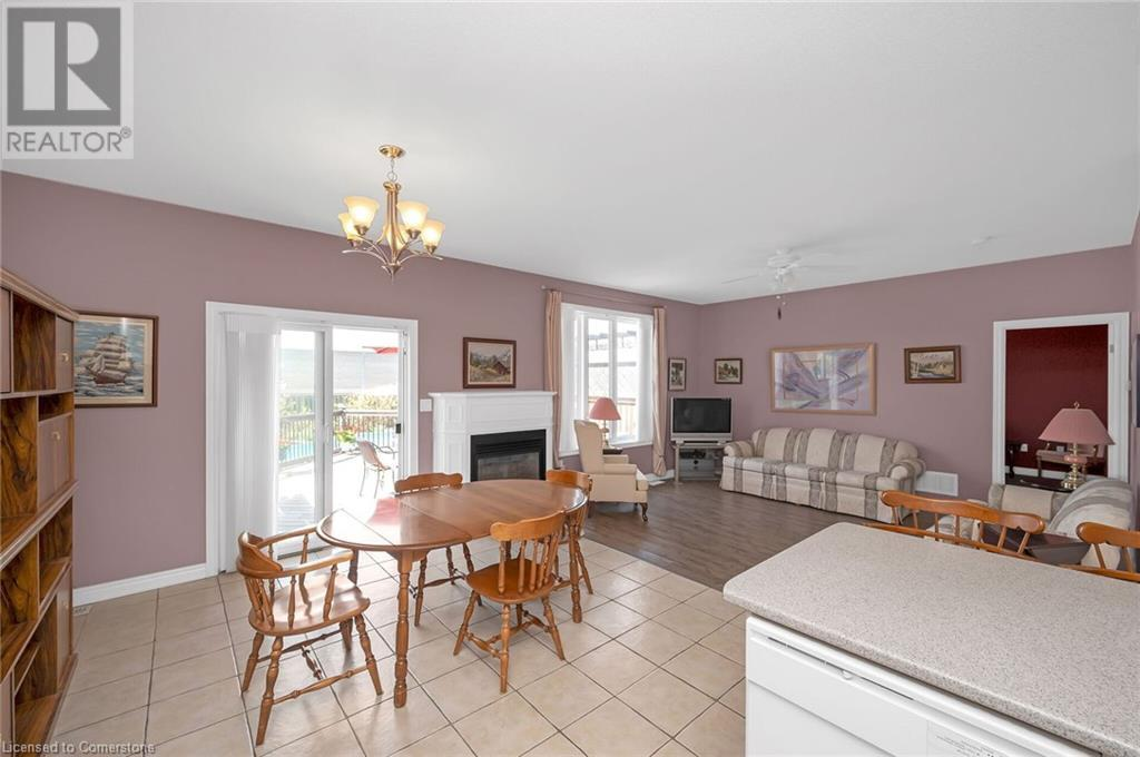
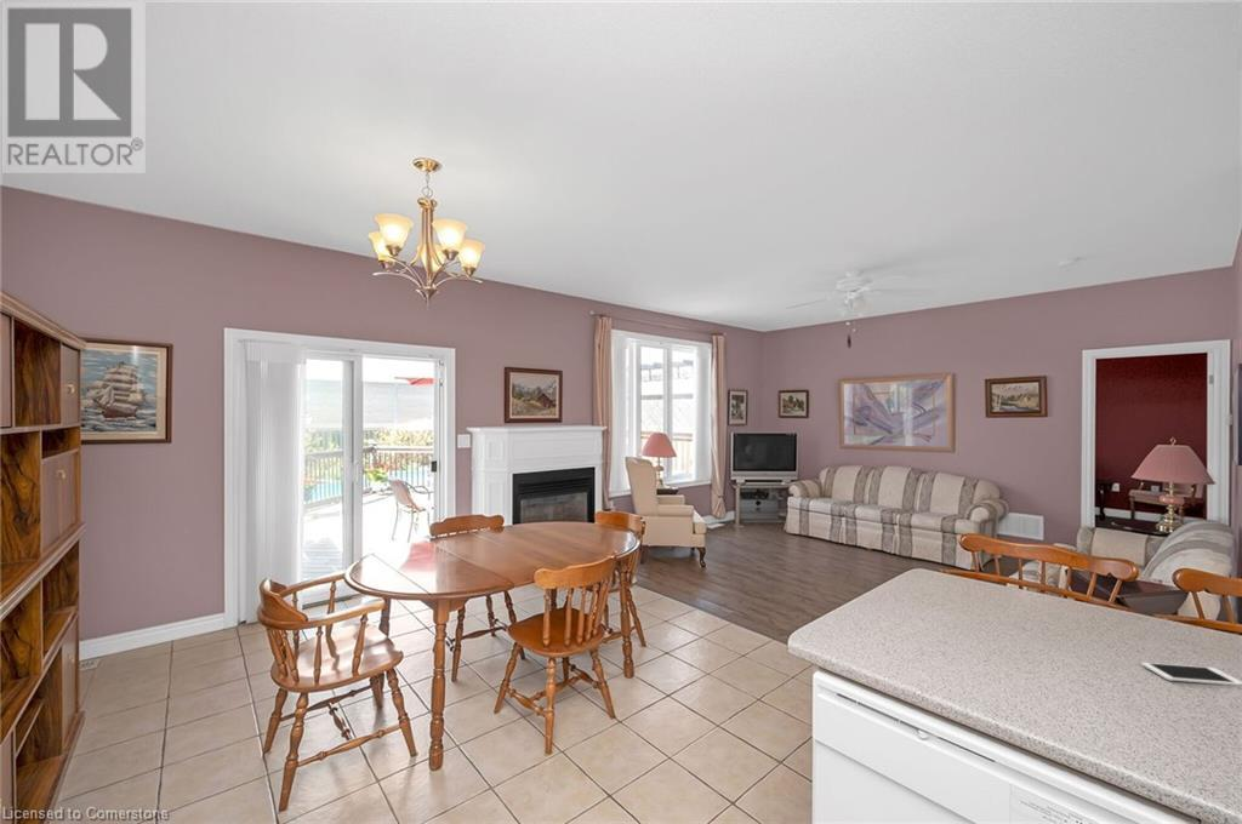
+ cell phone (1191, 674)
